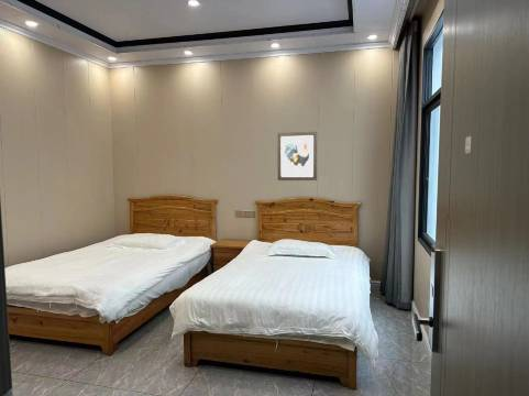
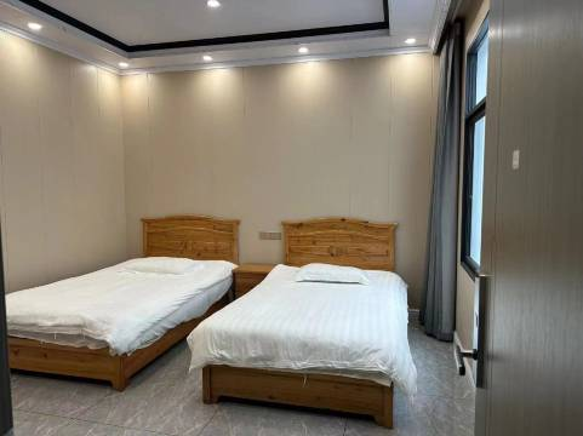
- wall art (297, 156)
